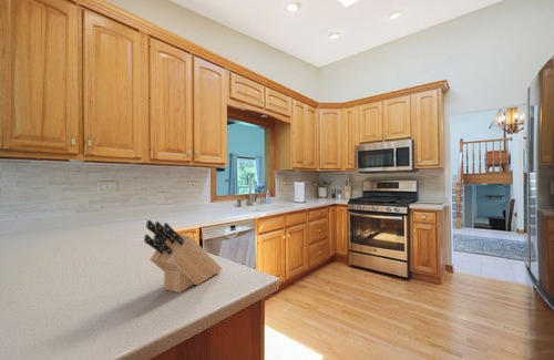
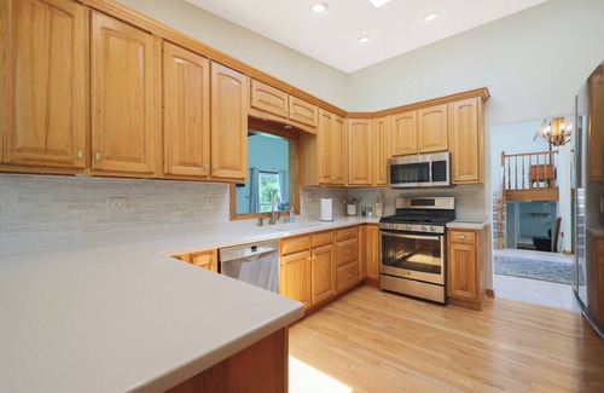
- knife block (185, 249)
